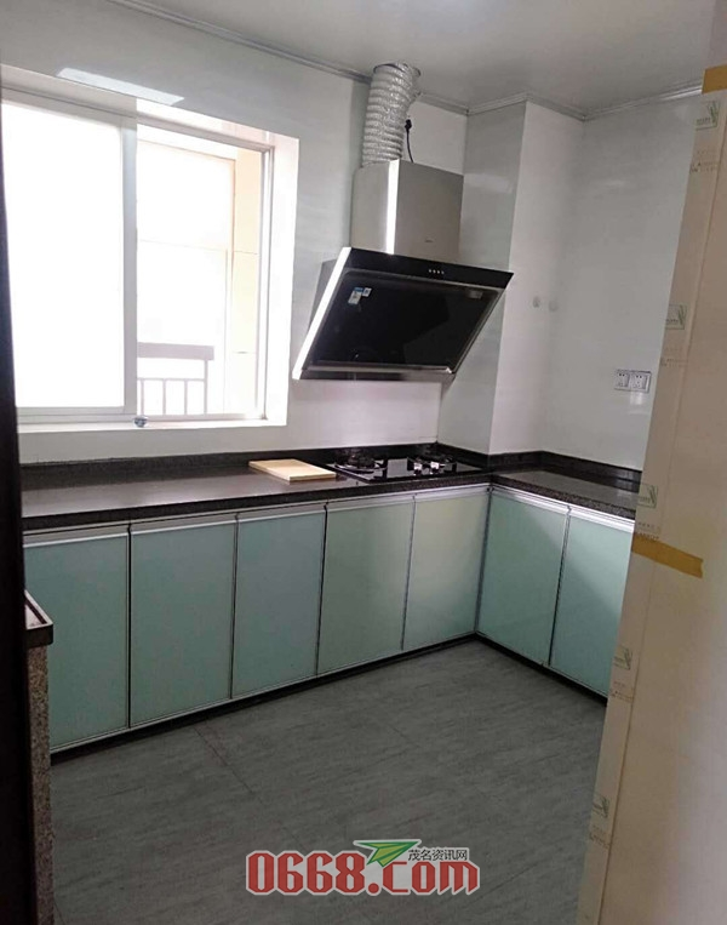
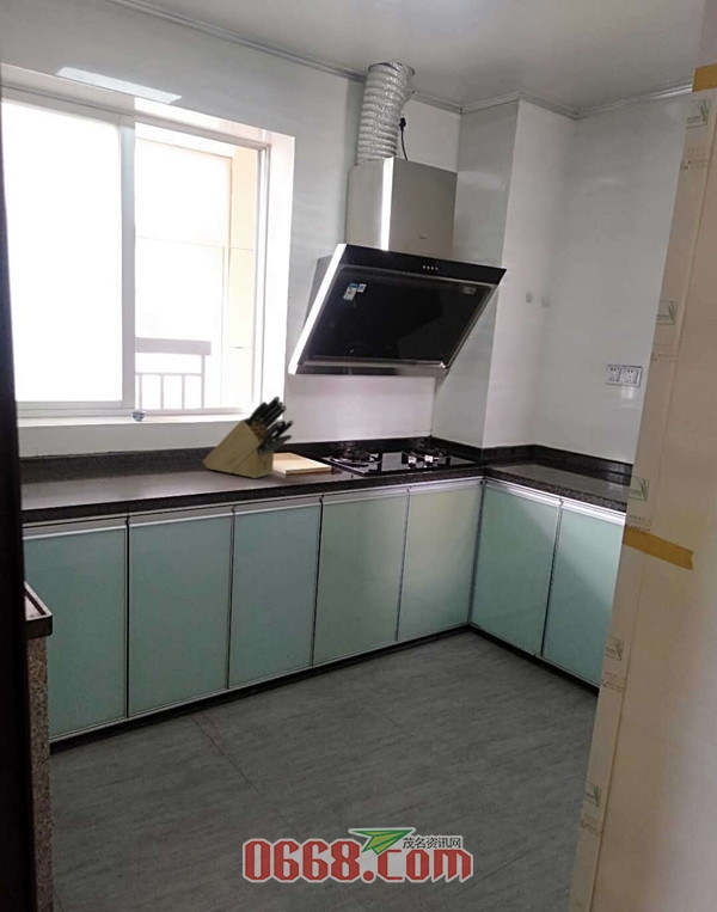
+ knife block (247, 434)
